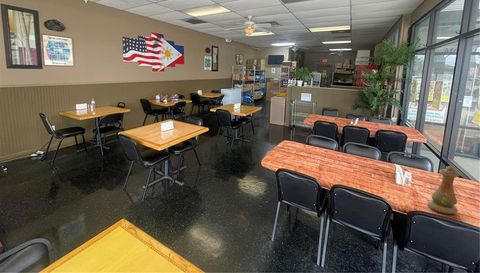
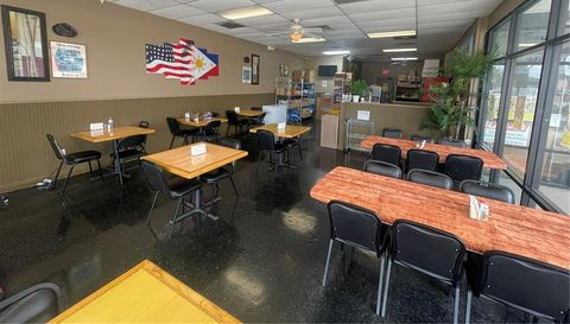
- vase (445, 187)
